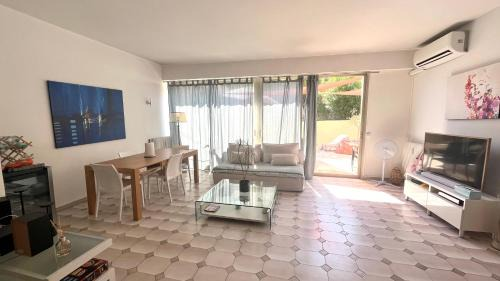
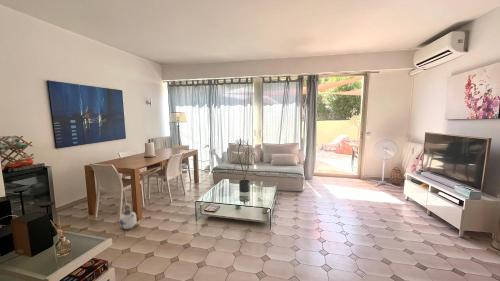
+ teapot (128, 215)
